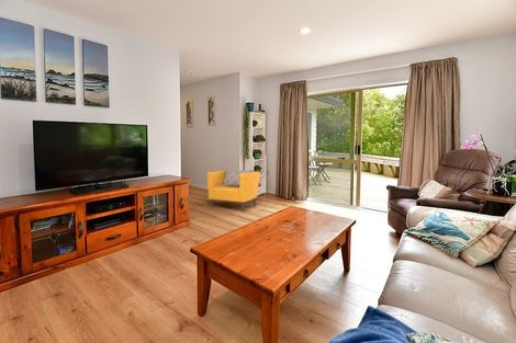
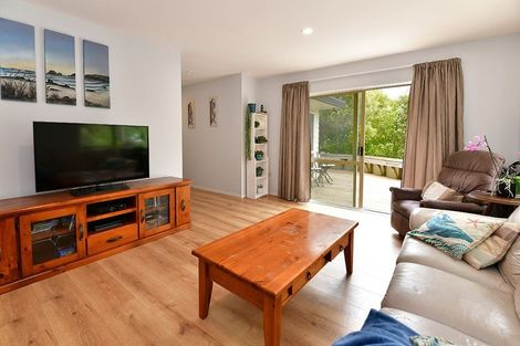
- armchair (234, 187)
